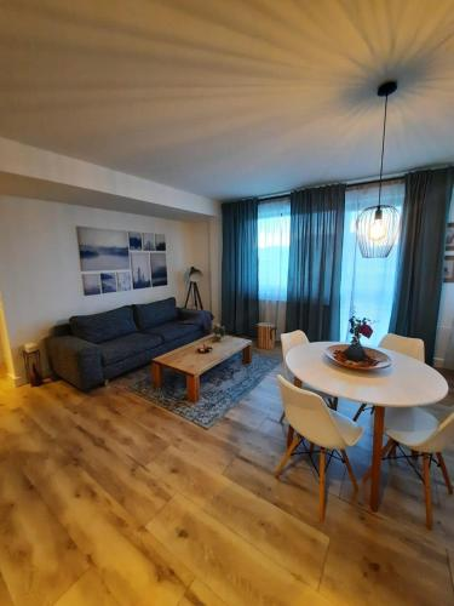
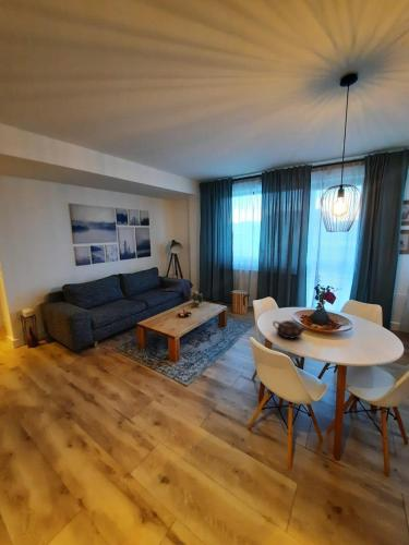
+ teapot (288, 327)
